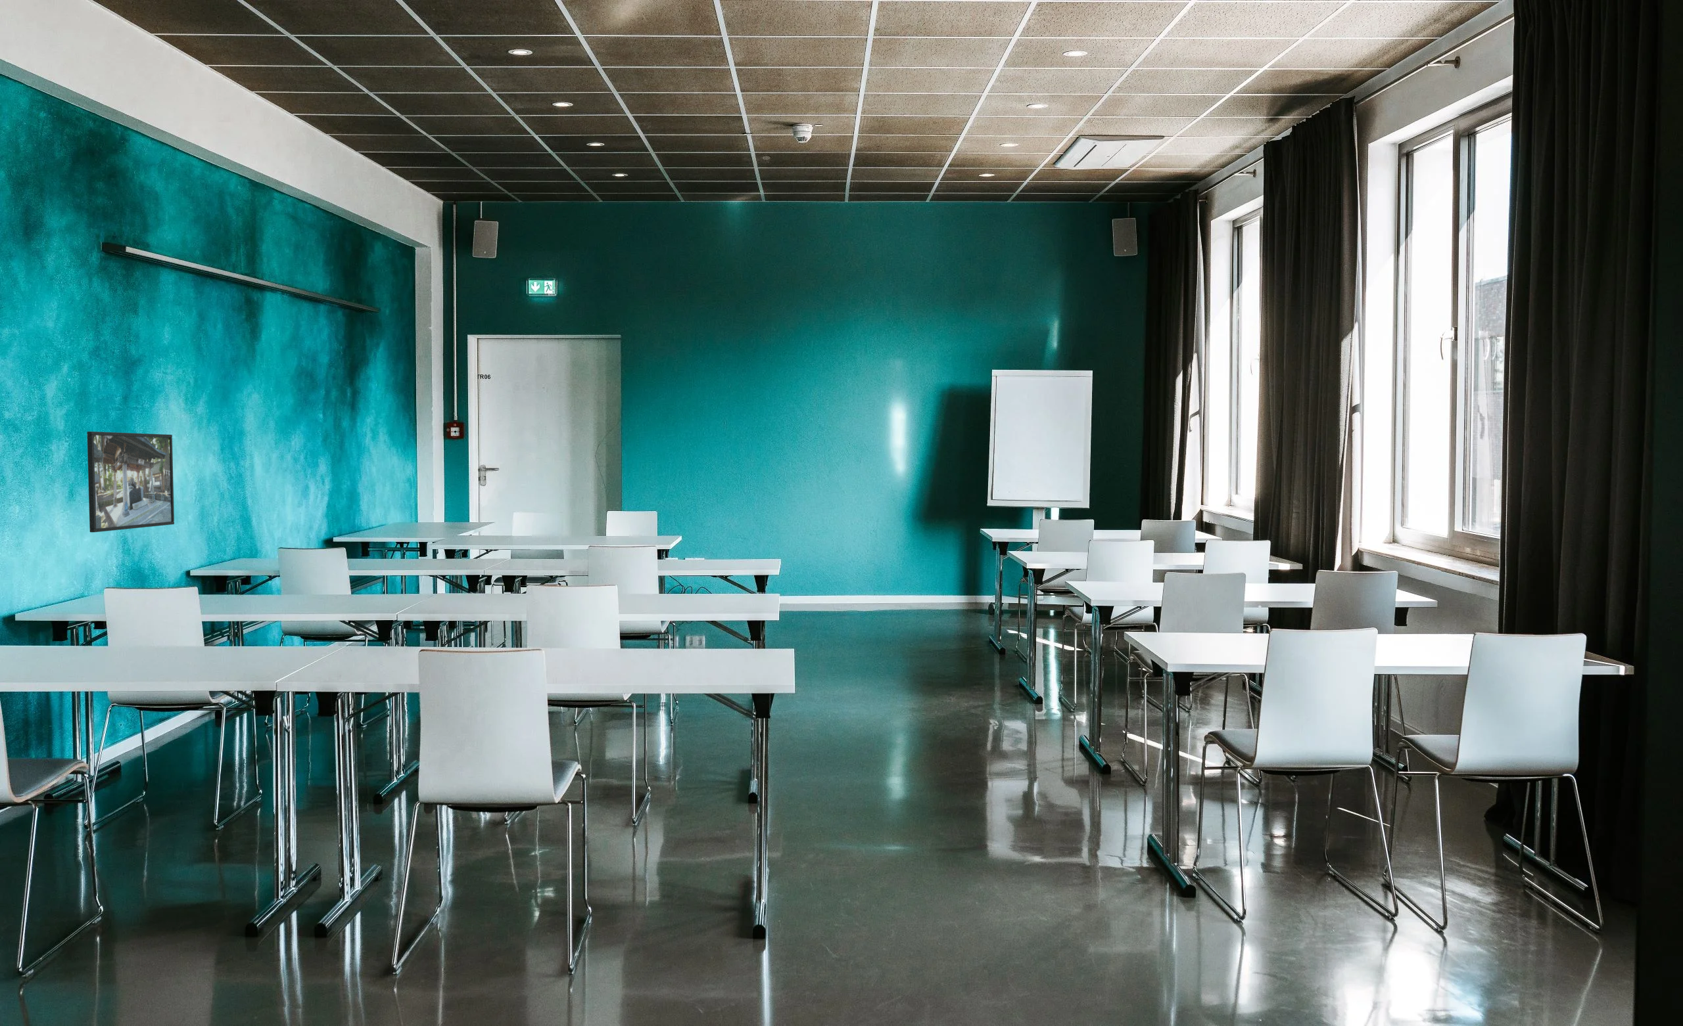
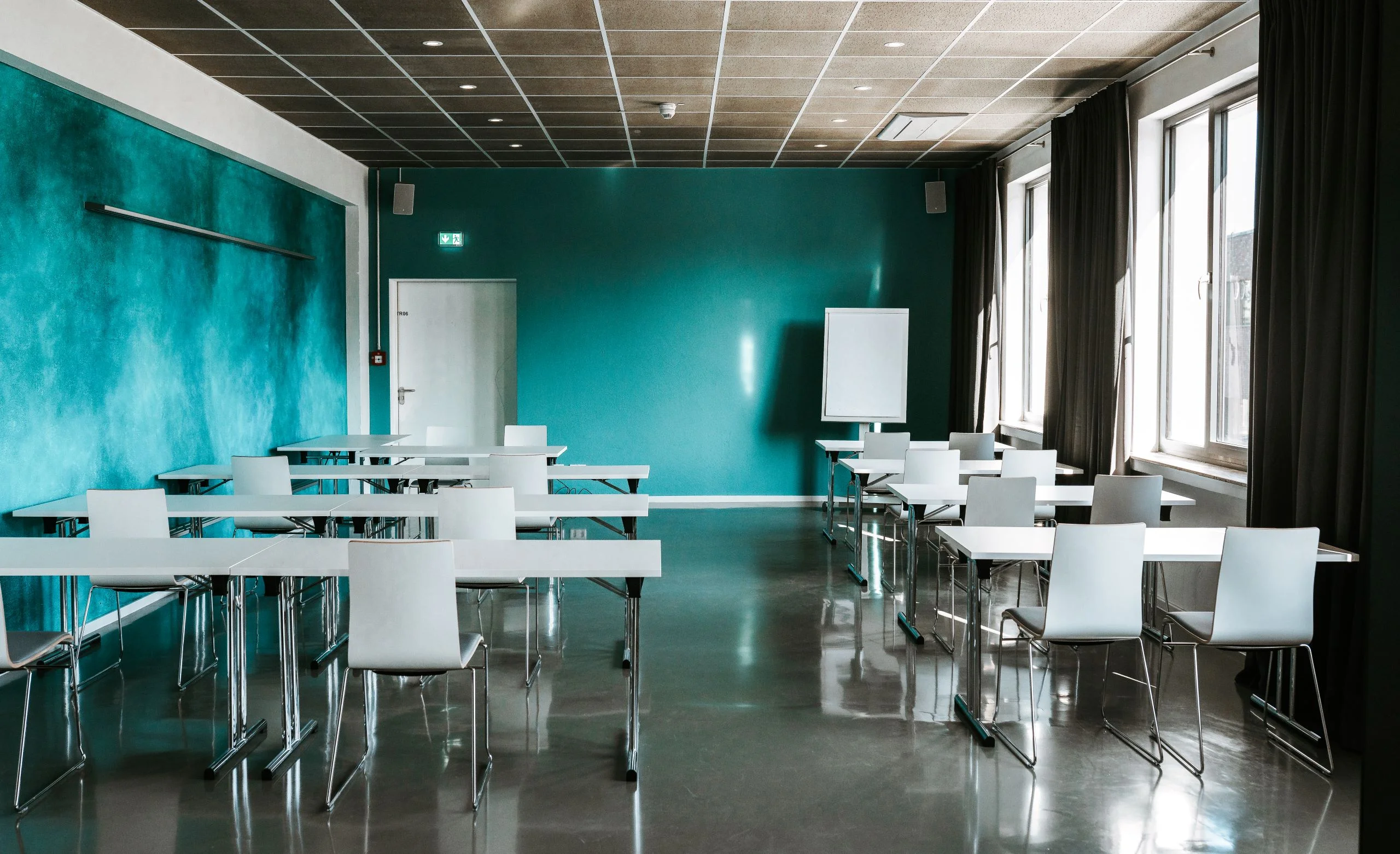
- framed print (132, 481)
